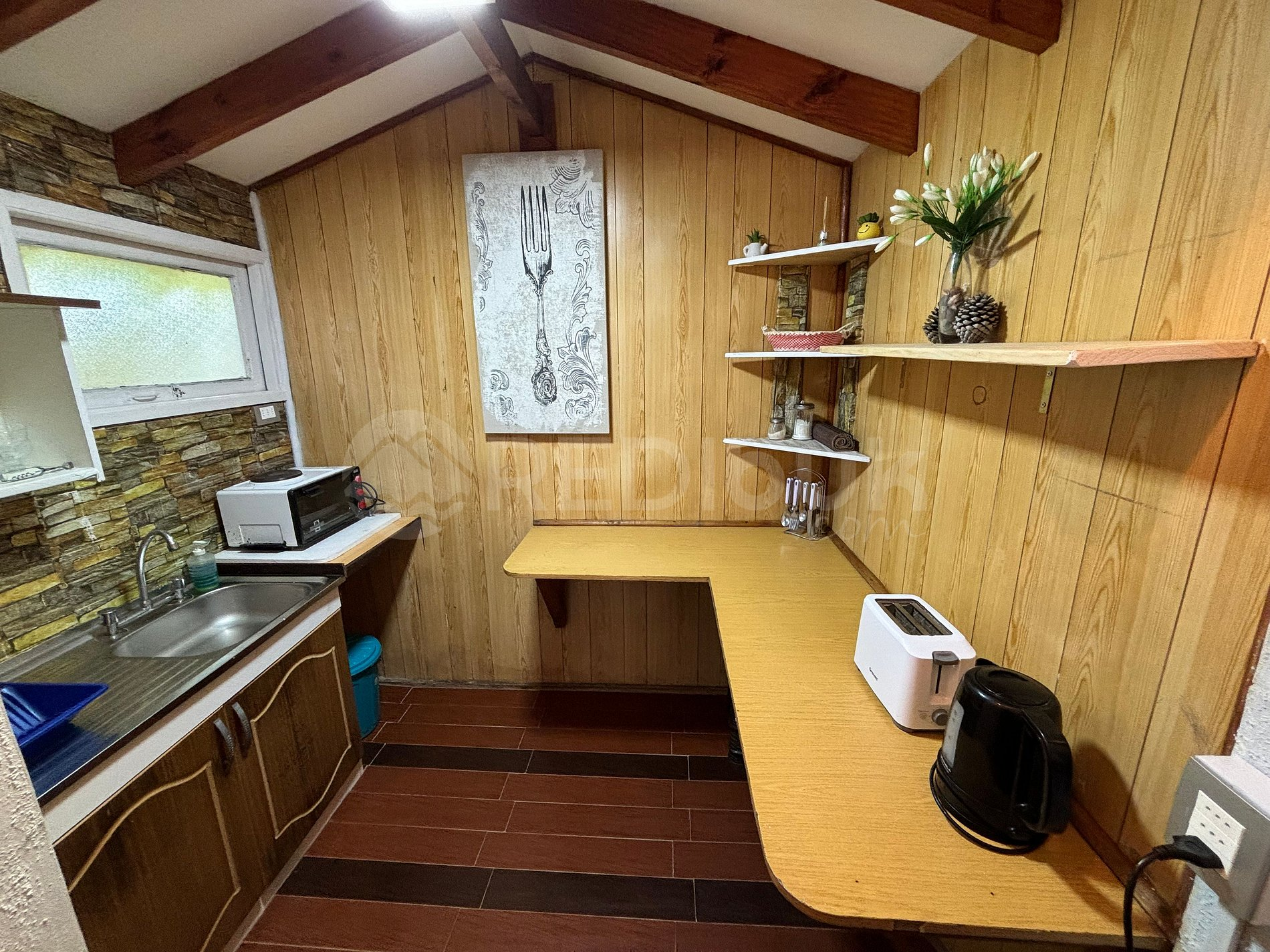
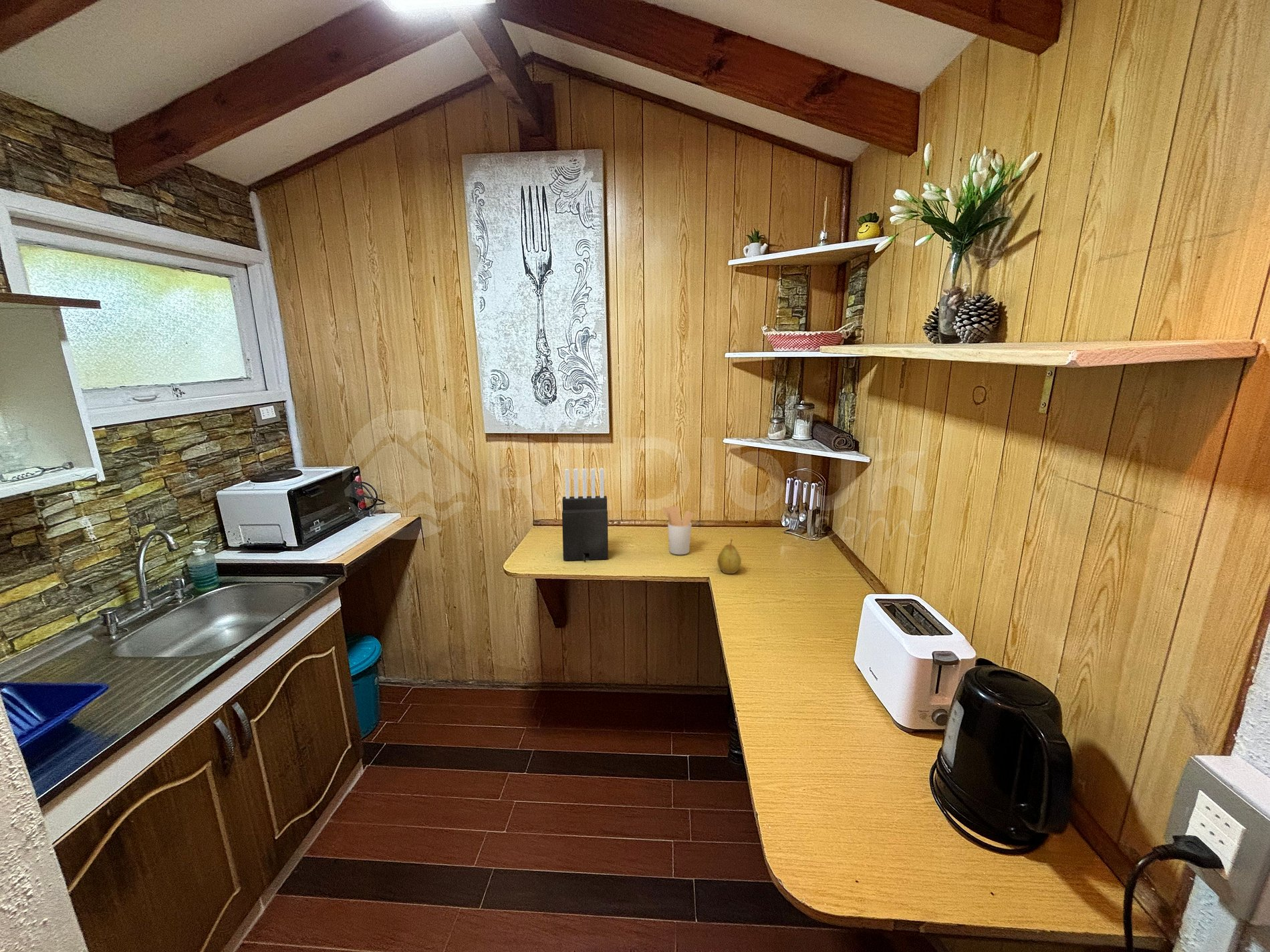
+ fruit (729, 556)
+ utensil holder (676, 528)
+ knife block (585, 514)
